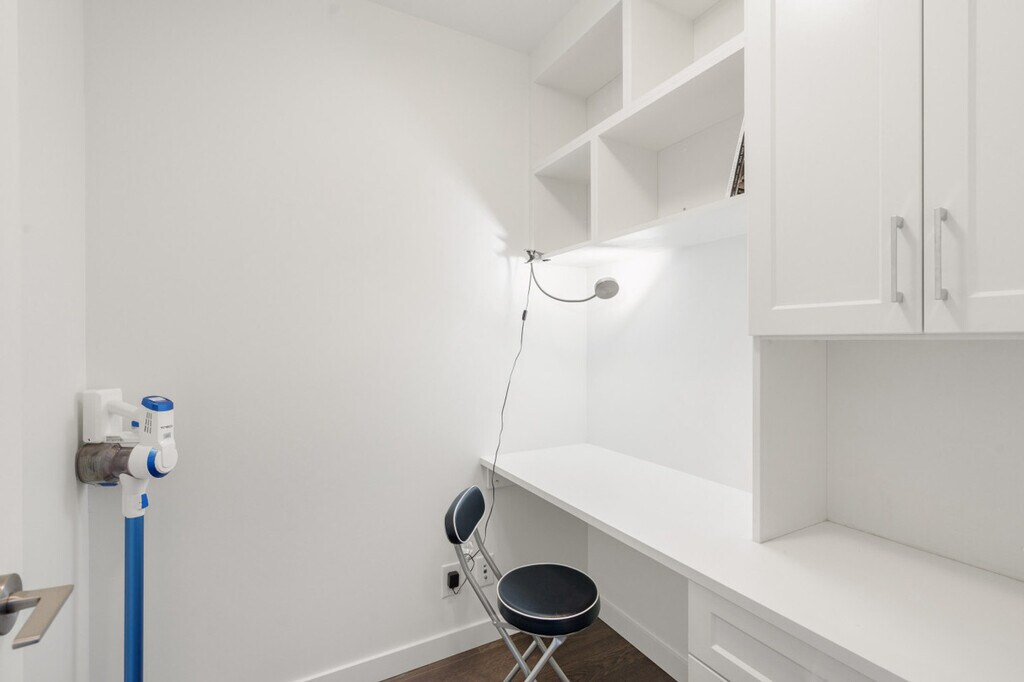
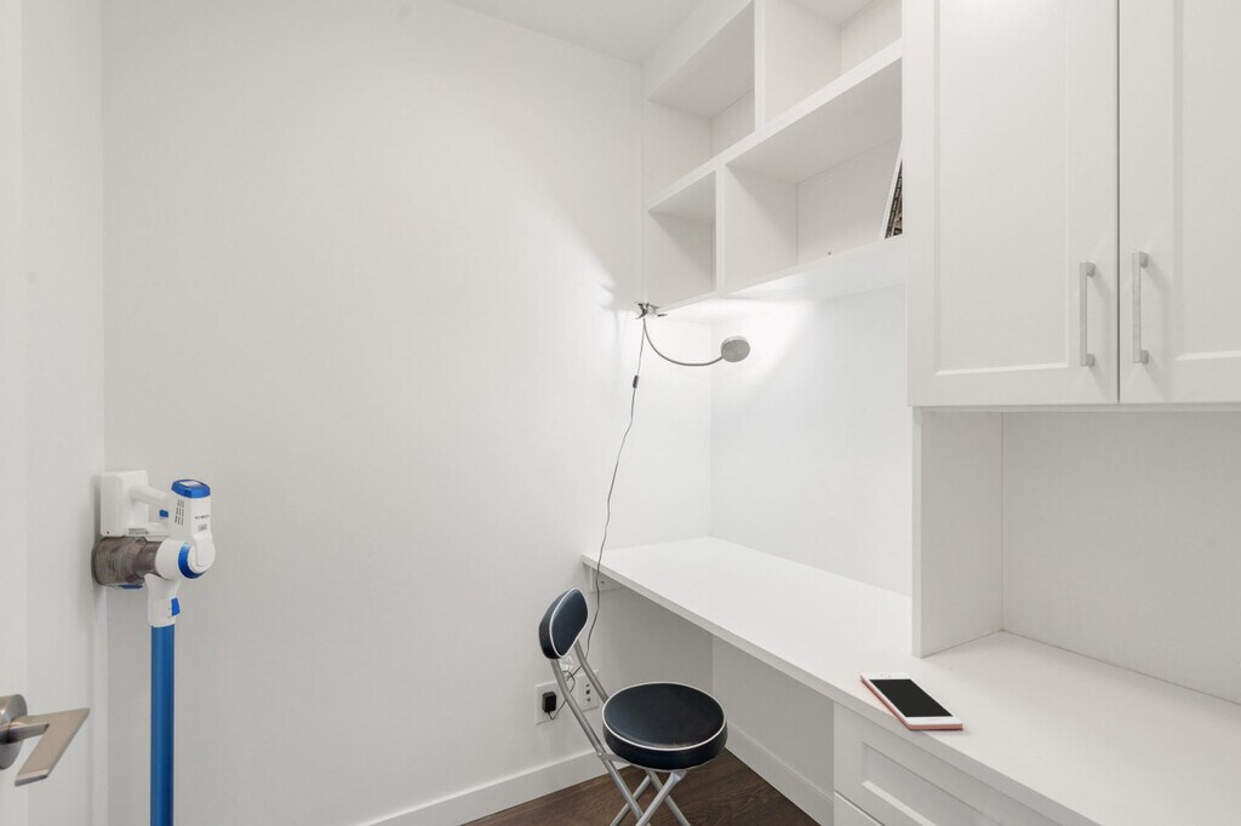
+ cell phone (907, 698)
